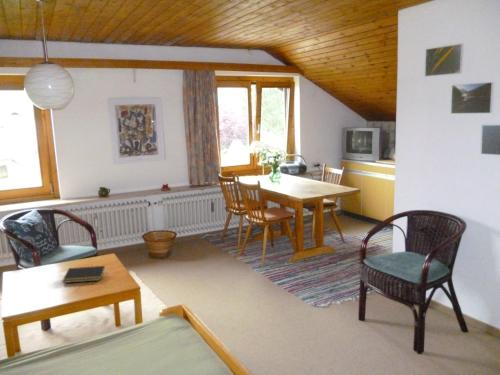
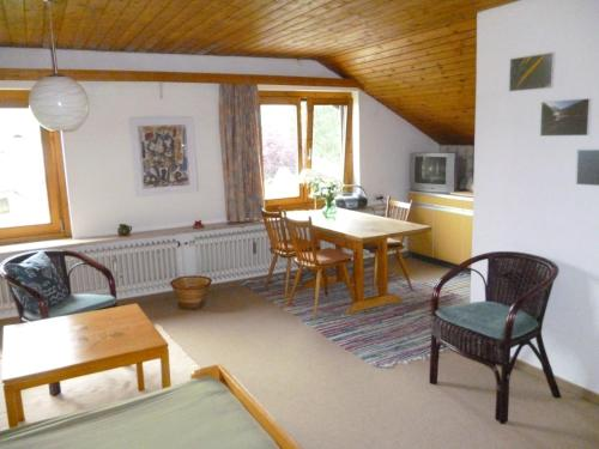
- notepad (84, 274)
